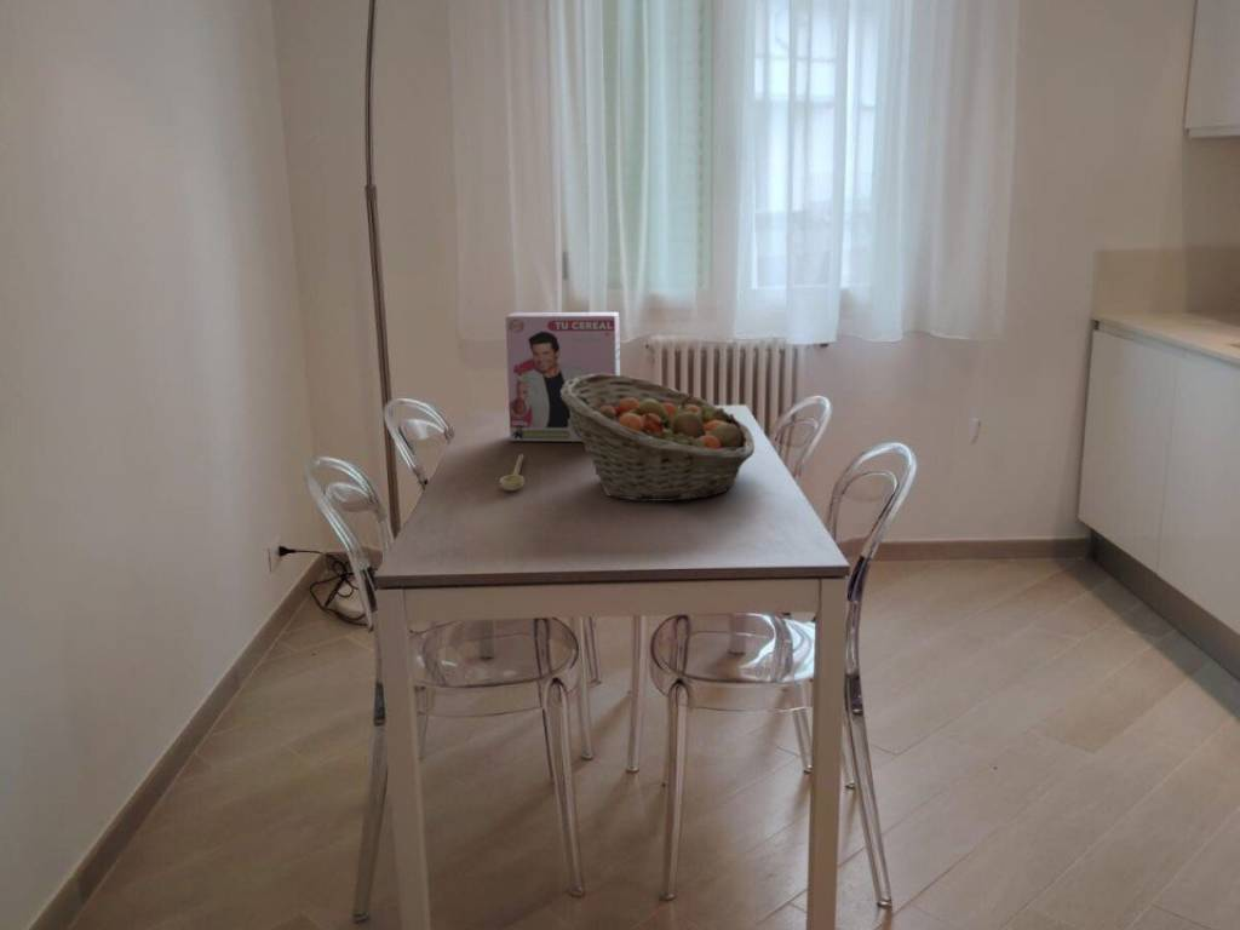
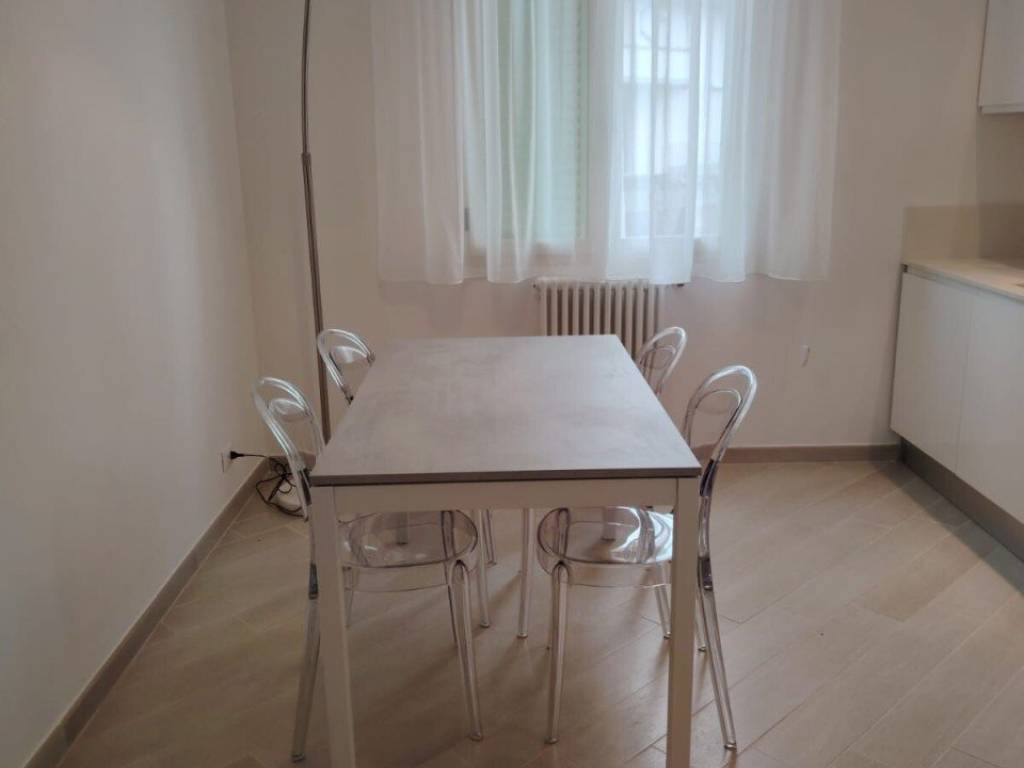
- spoon (516, 470)
- cereal box (564, 377)
- fruit basket (659, 431)
